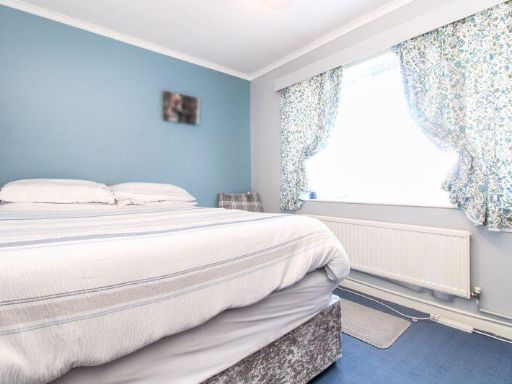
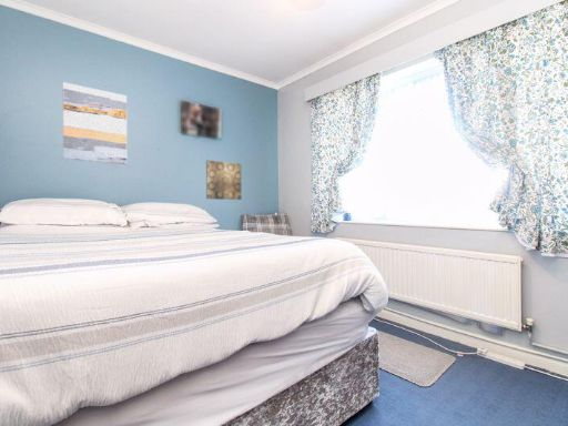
+ wall art (97, 125)
+ wall art (224, 181)
